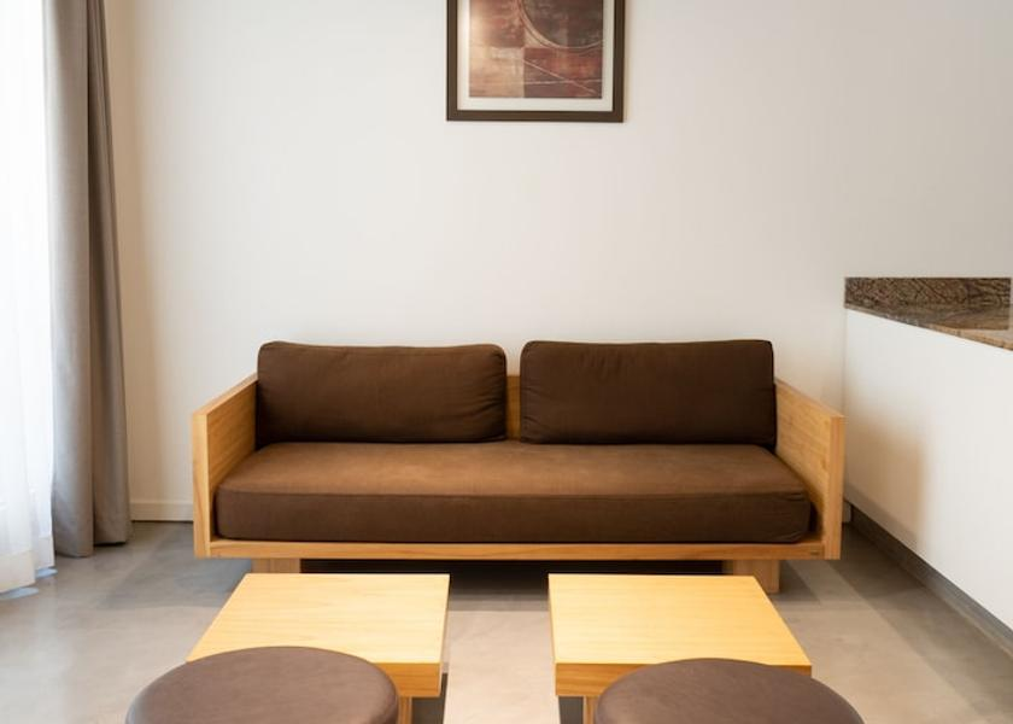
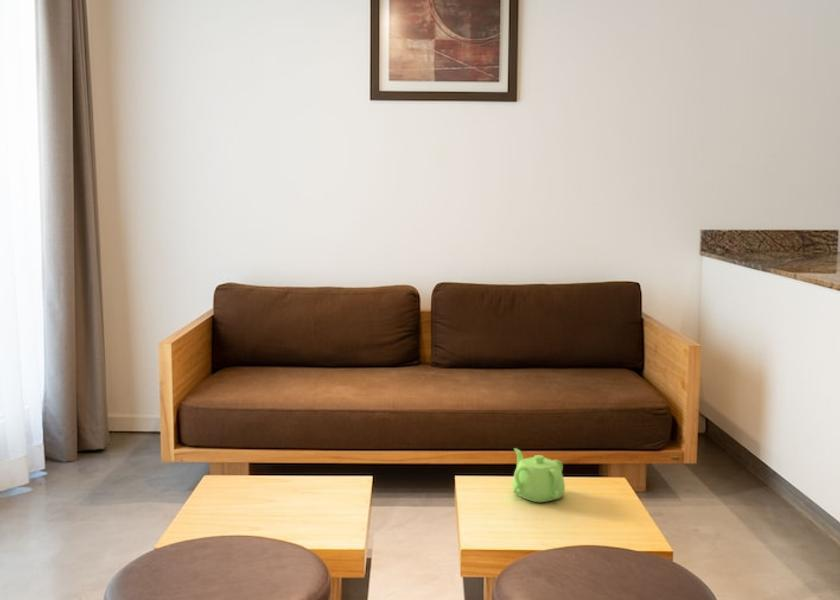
+ teapot (536, 474)
